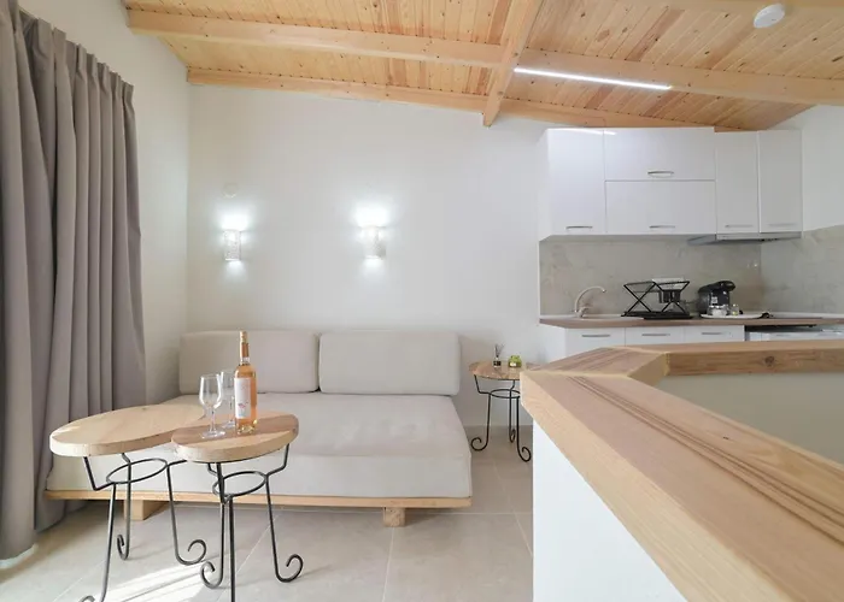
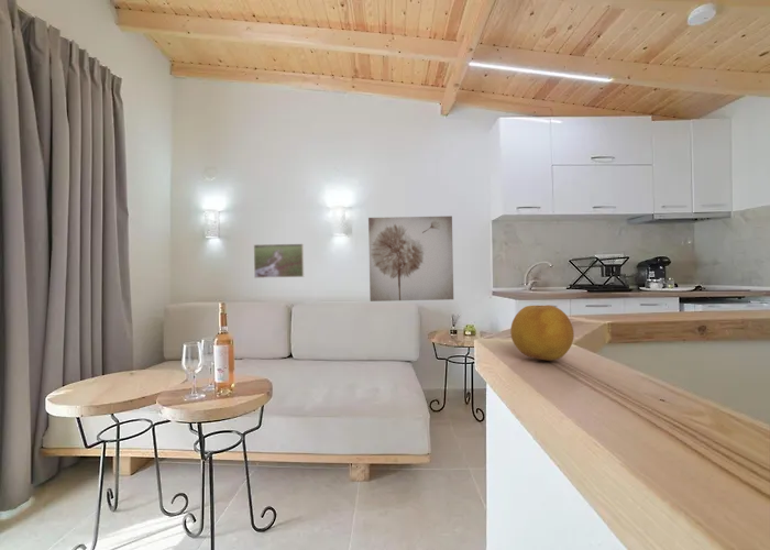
+ wall art (410, 258)
+ fruit (541, 332)
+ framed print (278, 261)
